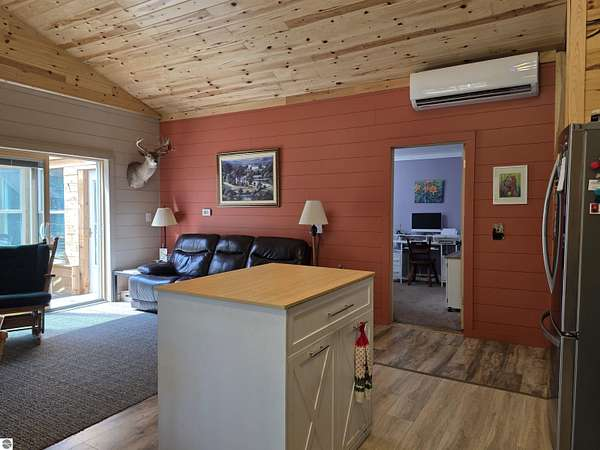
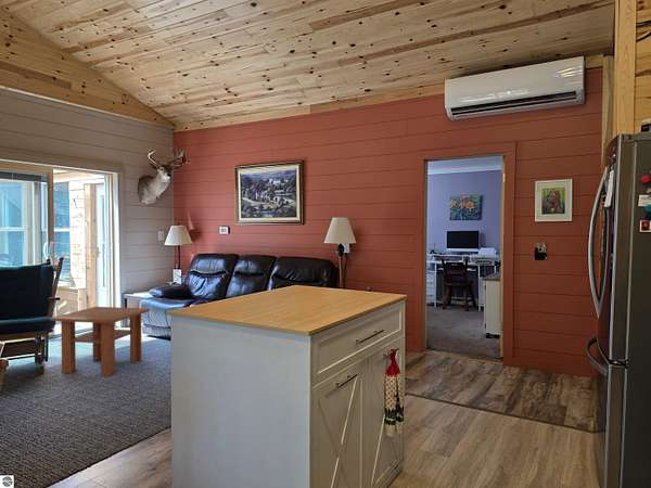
+ coffee table (103, 339)
